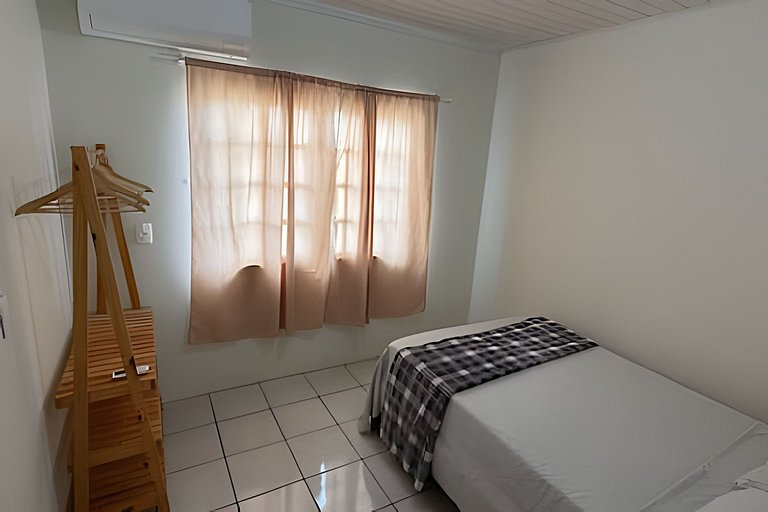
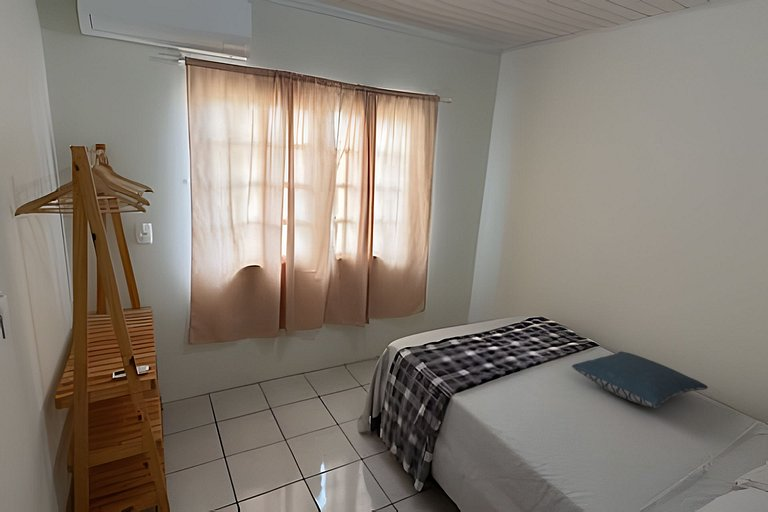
+ pillow (637, 377)
